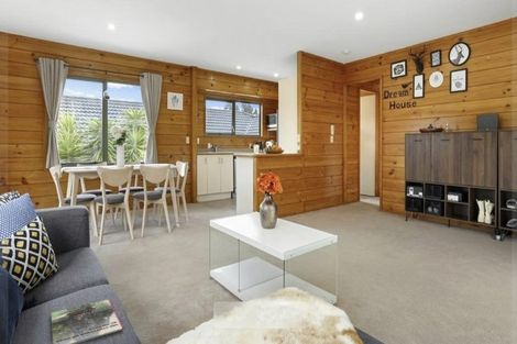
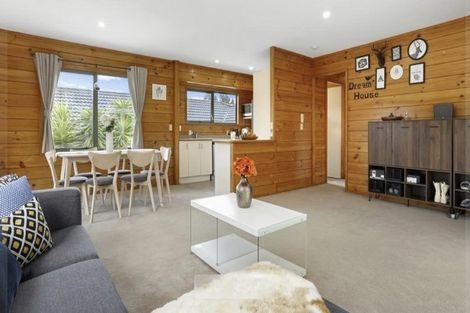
- magazine (85, 320)
